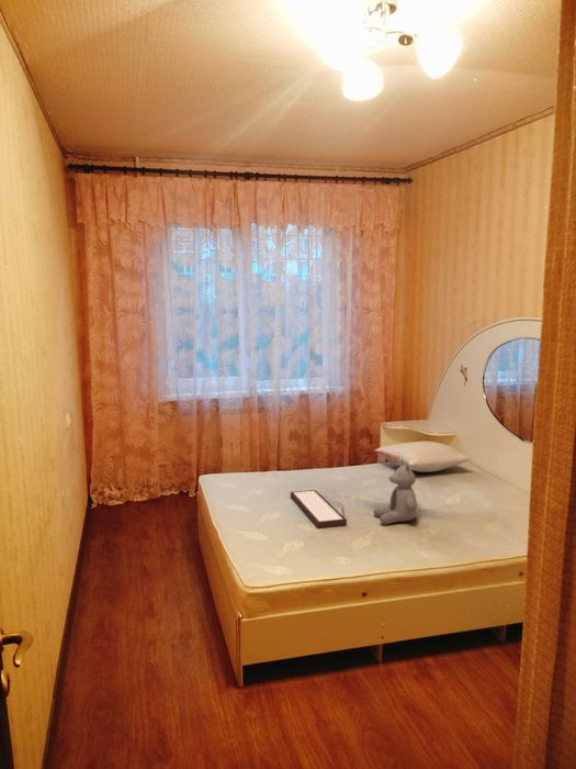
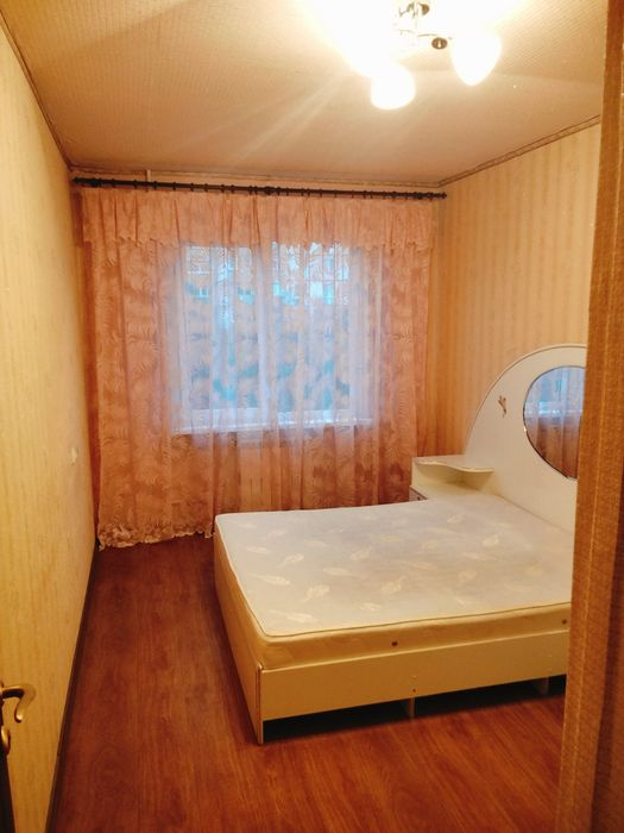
- tray (323, 506)
- teddy bear (395, 490)
- pillow (420, 455)
